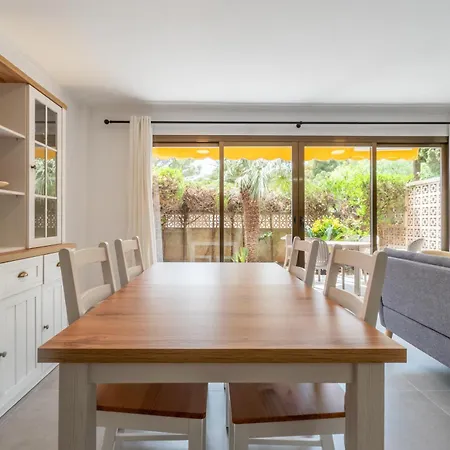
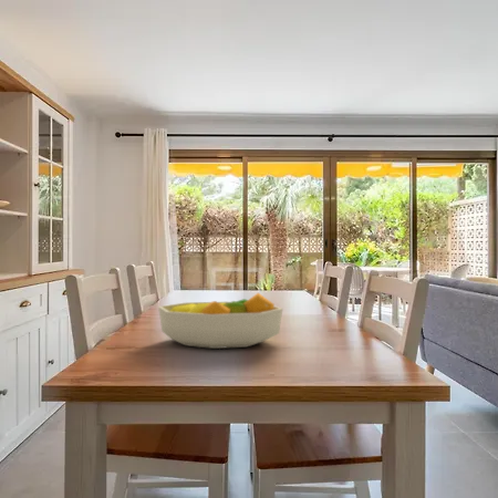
+ fruit bowl (219, 317)
